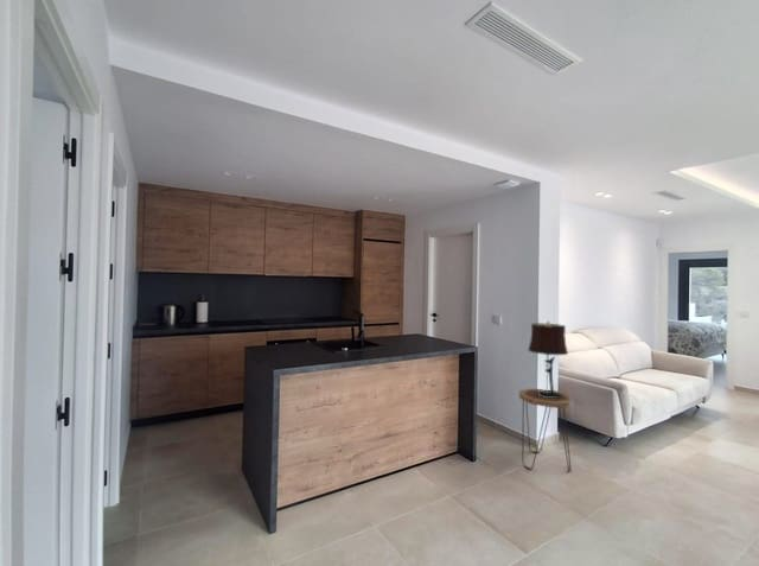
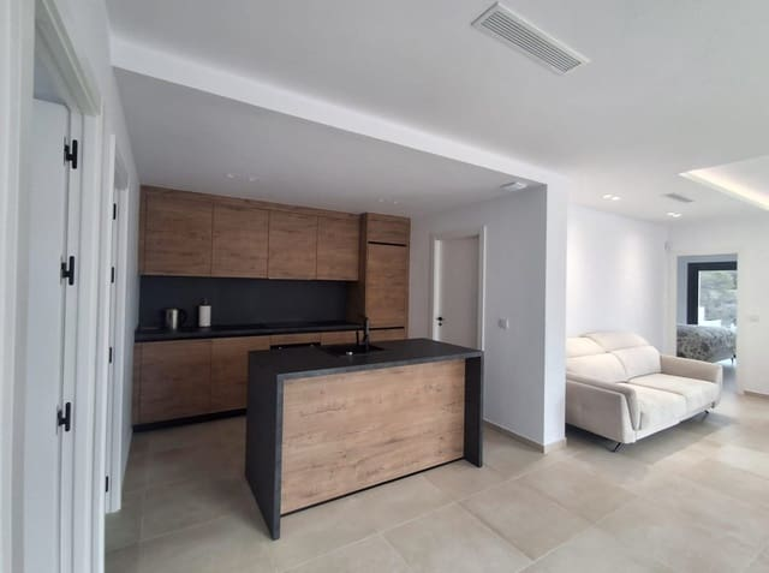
- side table (544, 430)
- table lamp (547, 357)
